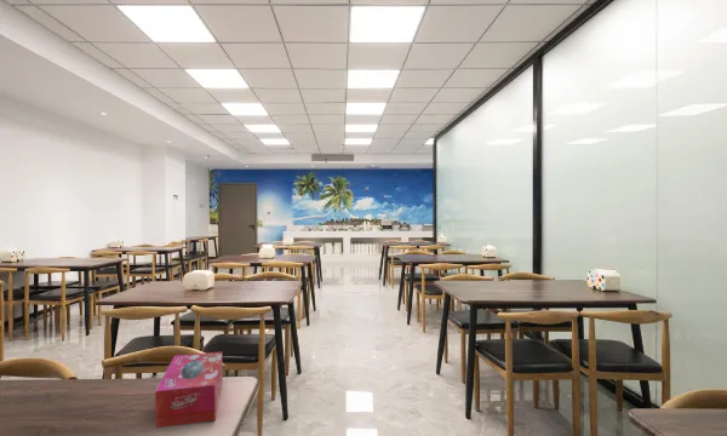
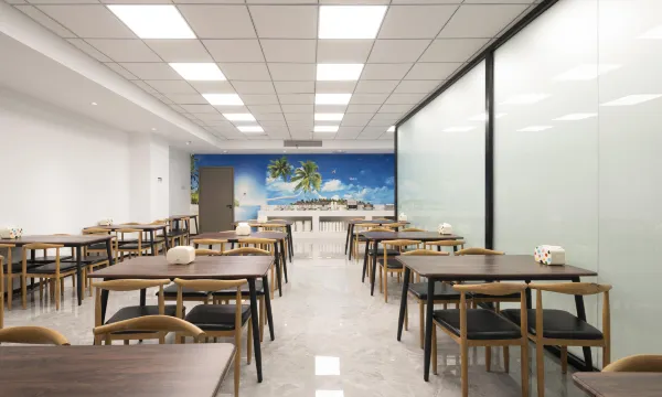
- tissue box (193, 384)
